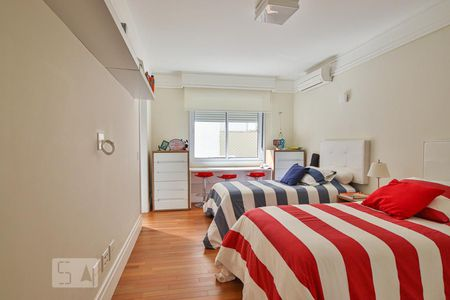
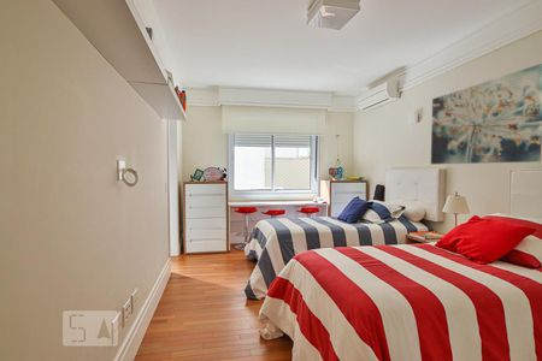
+ wall art (476, 124)
